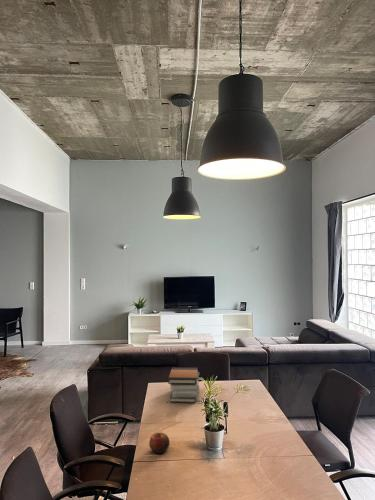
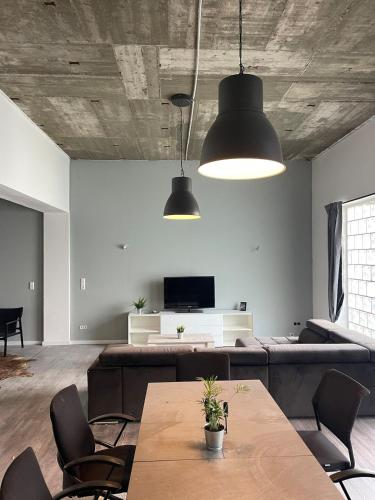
- apple (159, 441)
- book stack (184, 384)
